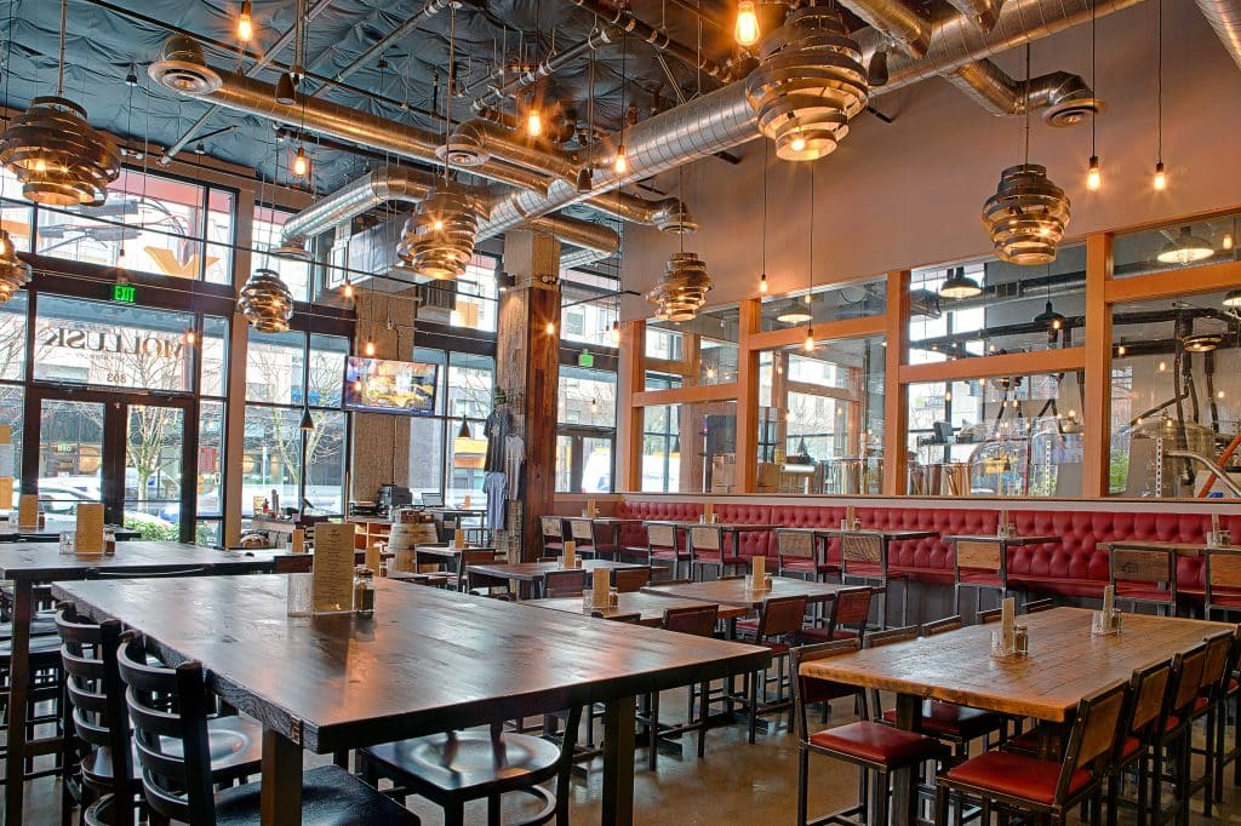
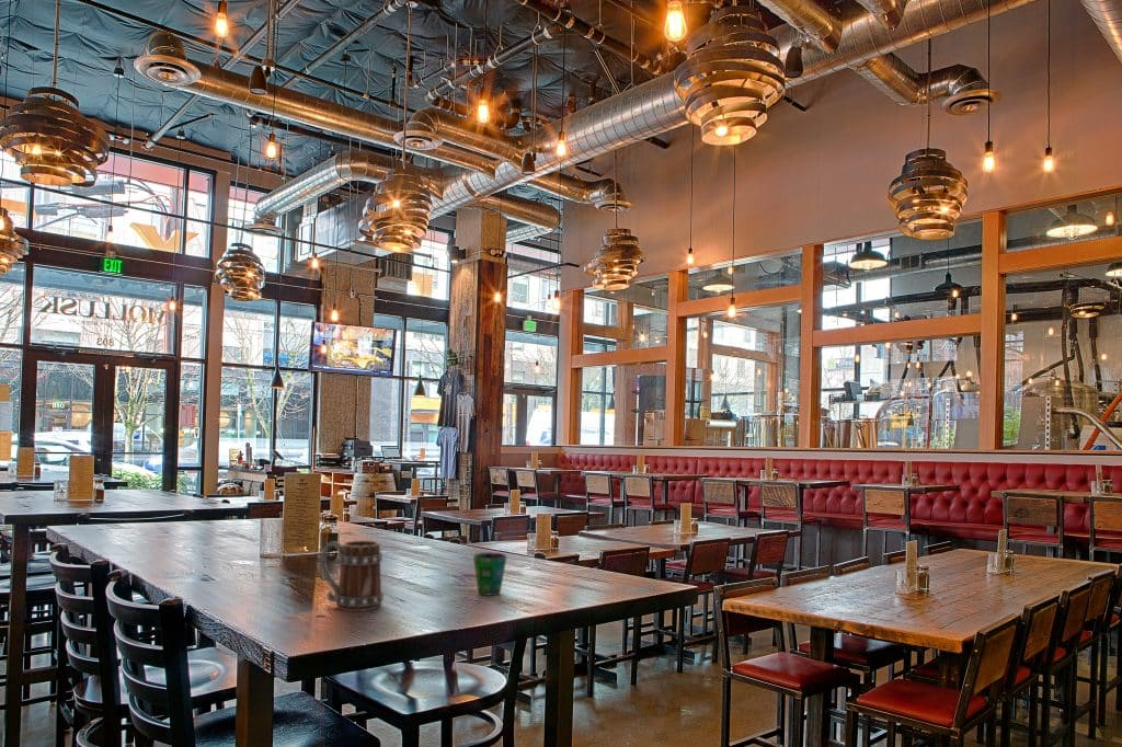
+ cup (489, 573)
+ beer mug (351, 574)
